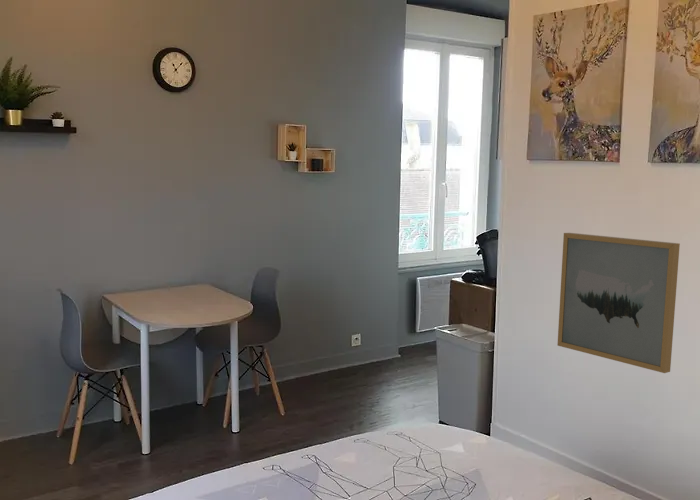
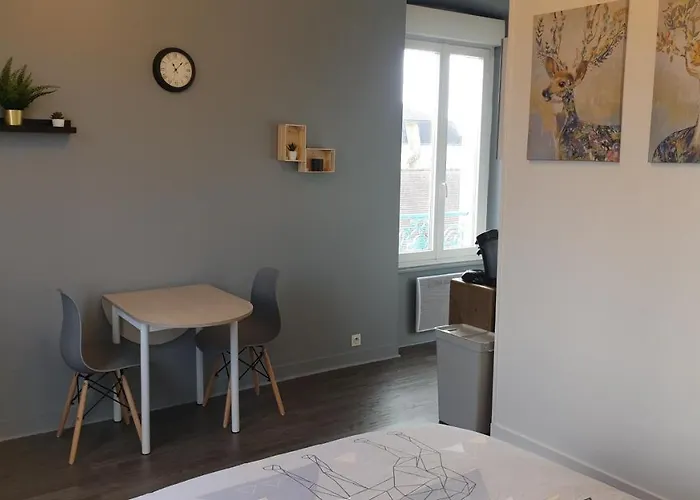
- wall art (613, 298)
